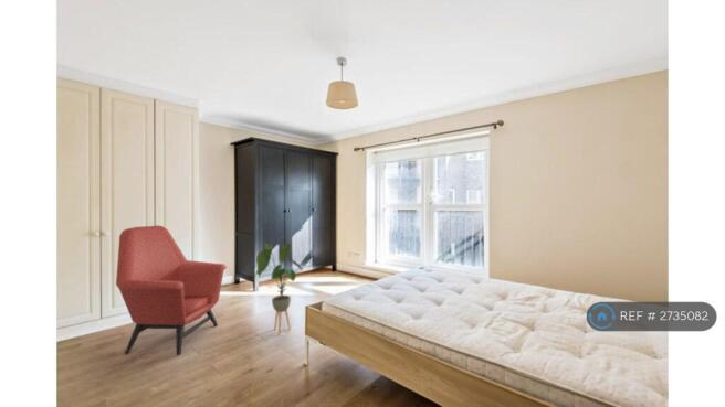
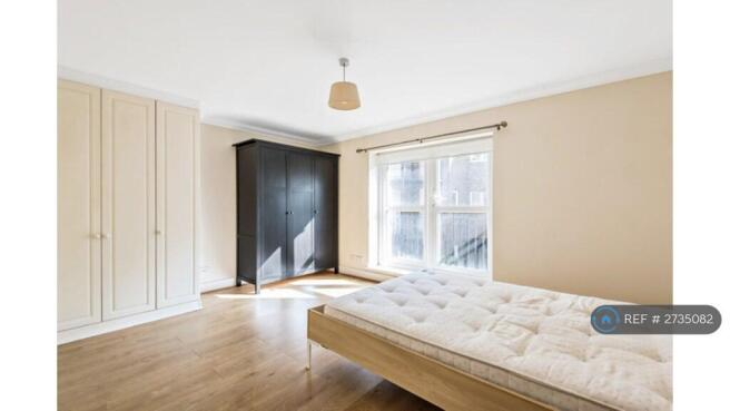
- house plant (279, 287)
- armchair (179, 282)
